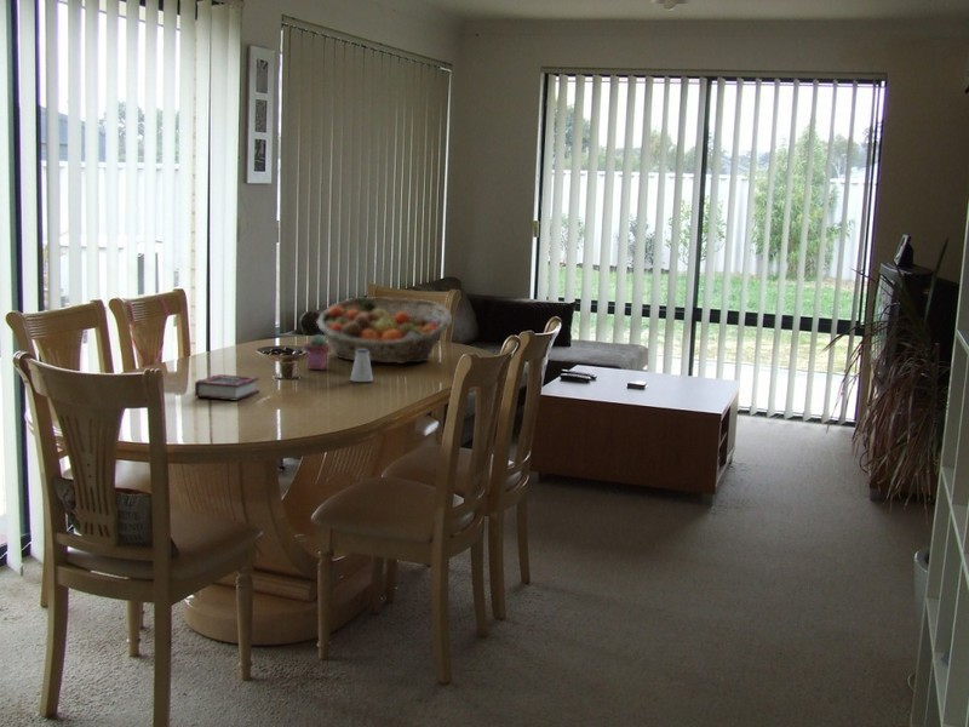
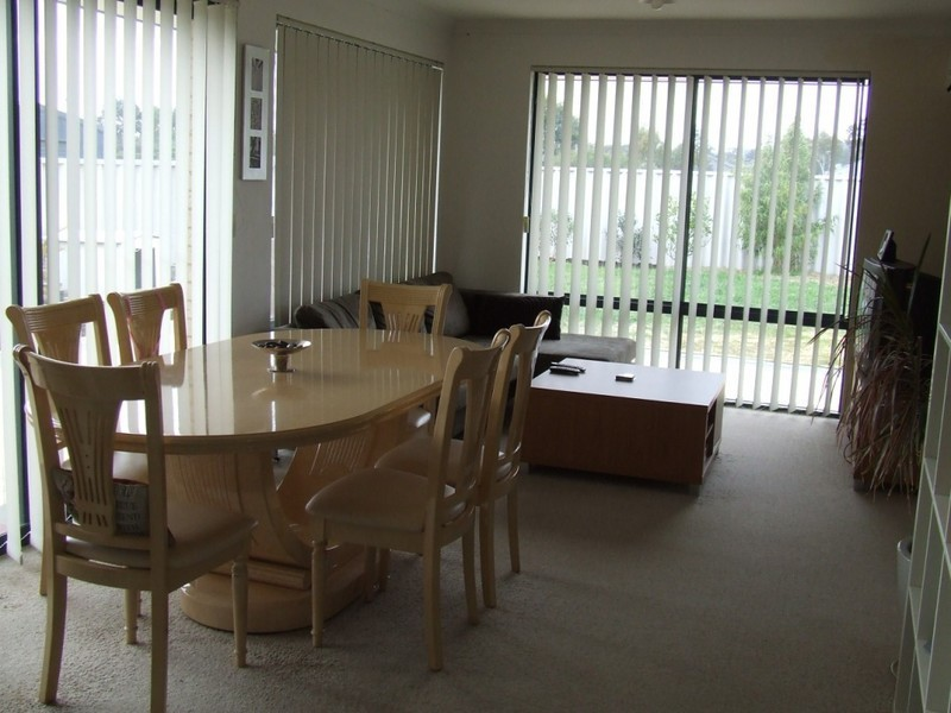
- potted succulent (316, 350)
- book (227, 385)
- fruit basket (384, 328)
- saltshaker (361, 365)
